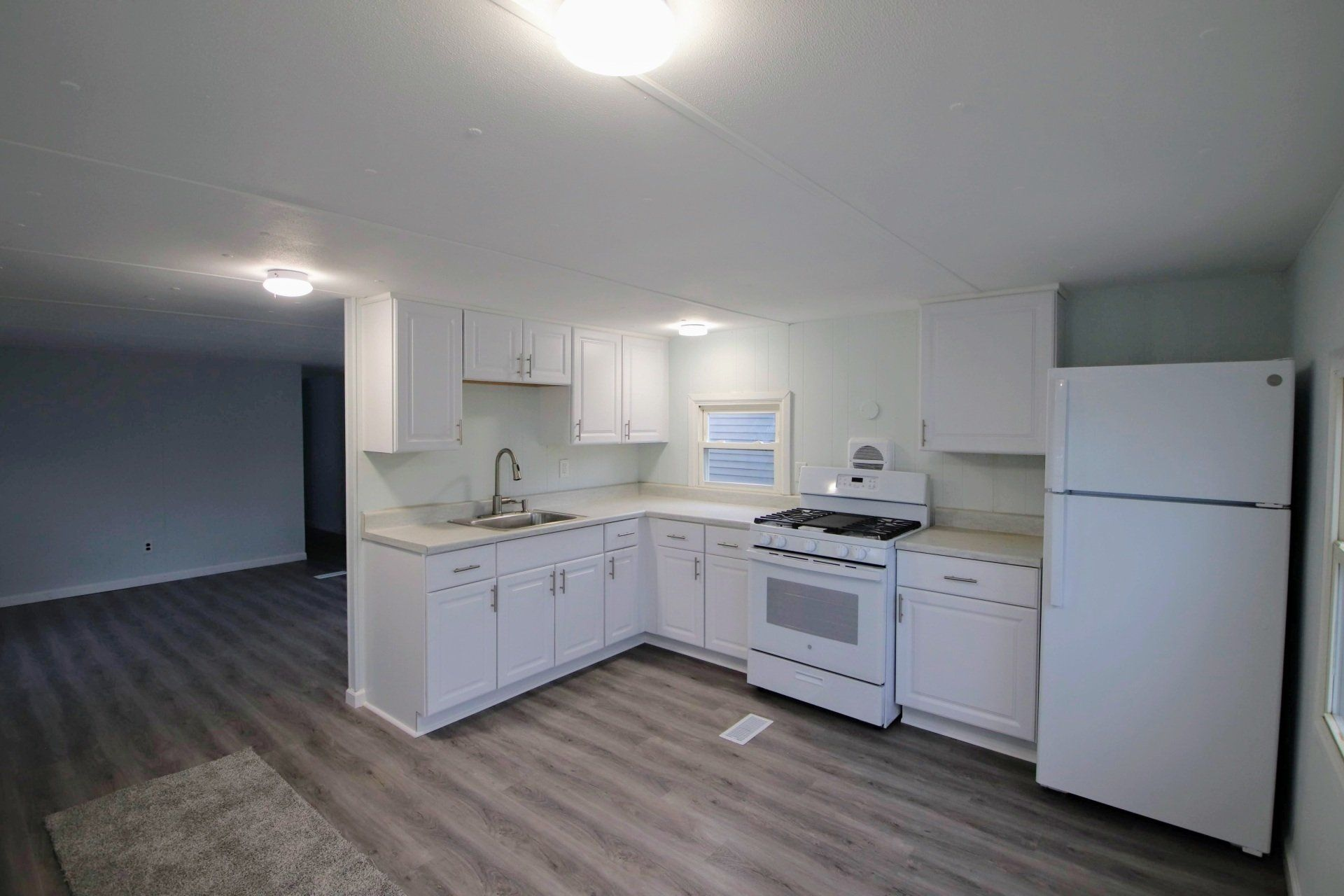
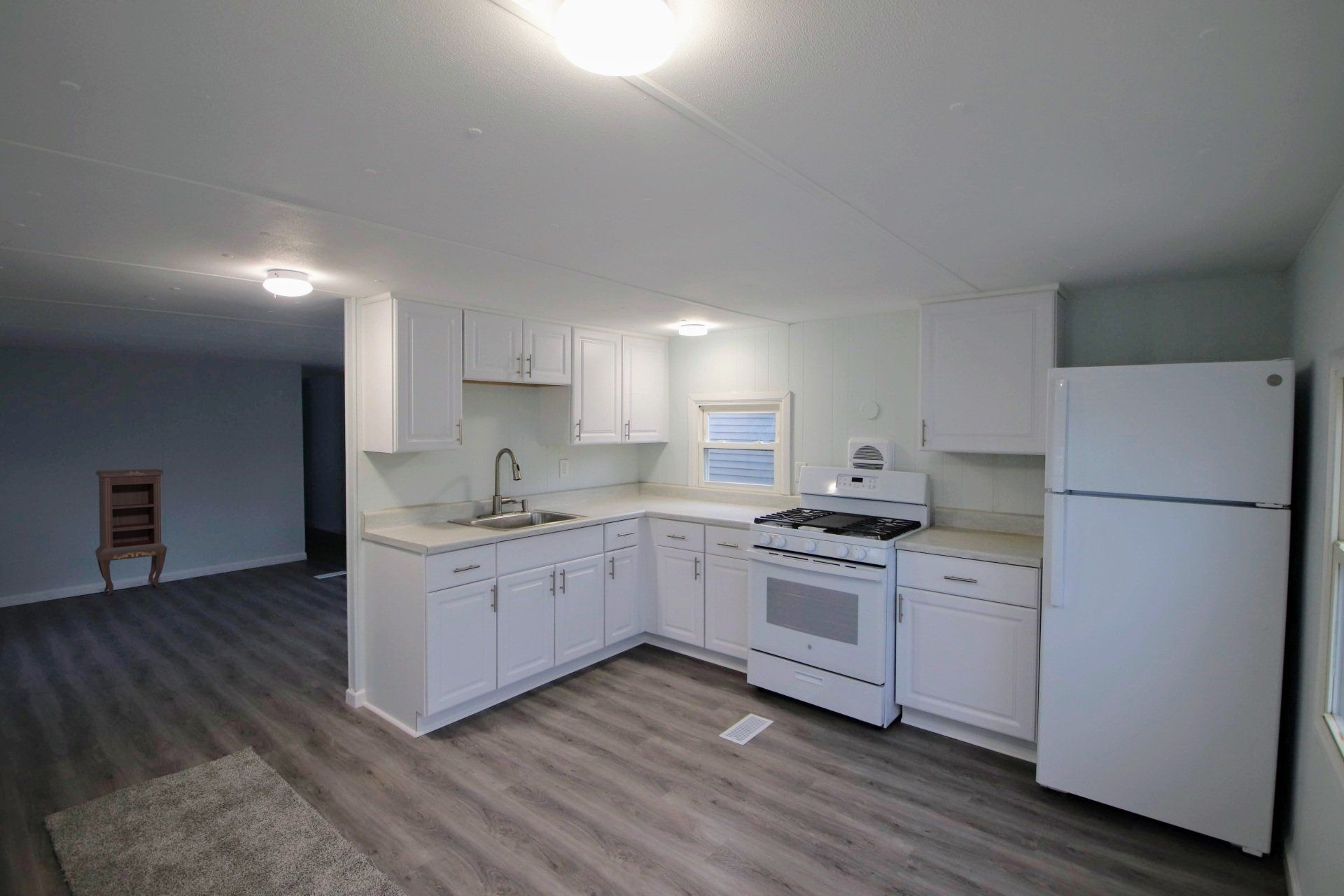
+ cabinet (130, 530)
